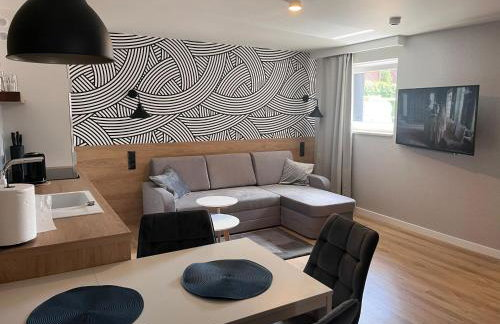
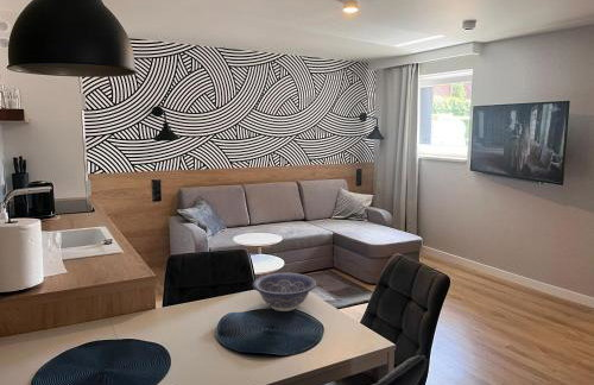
+ decorative bowl (284, 294)
